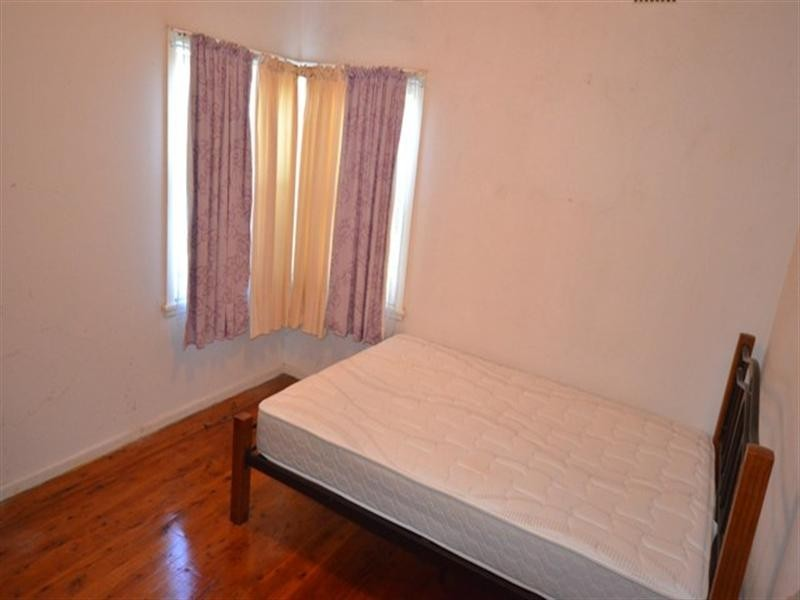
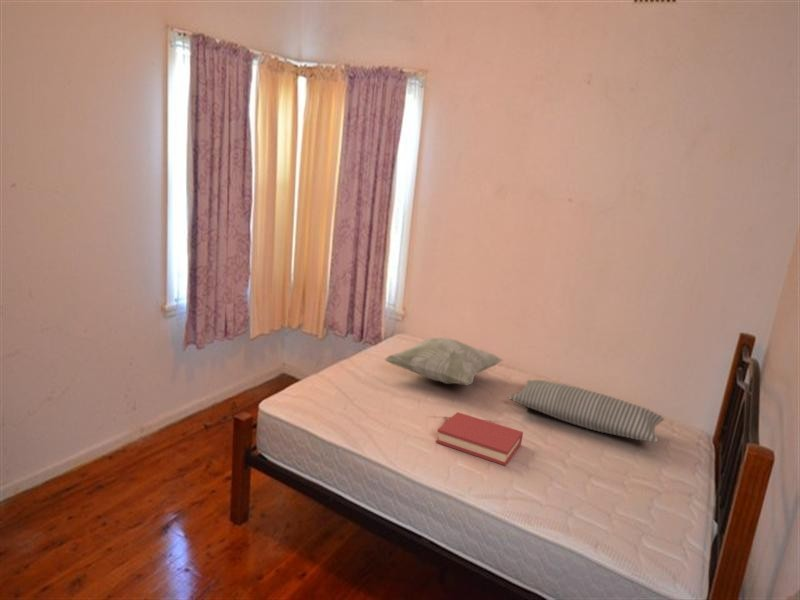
+ decorative pillow (445, 359)
+ hardback book (480, 436)
+ pillow (585, 408)
